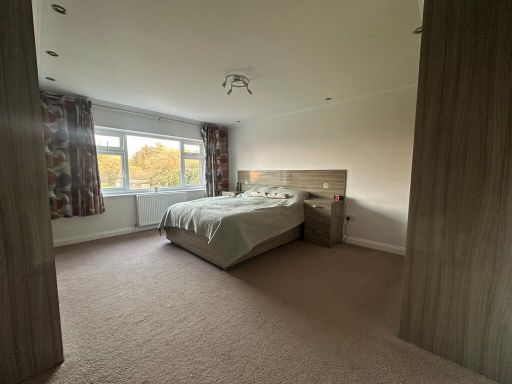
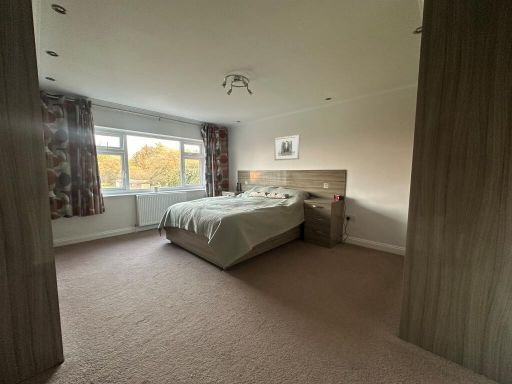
+ wall art (286, 148)
